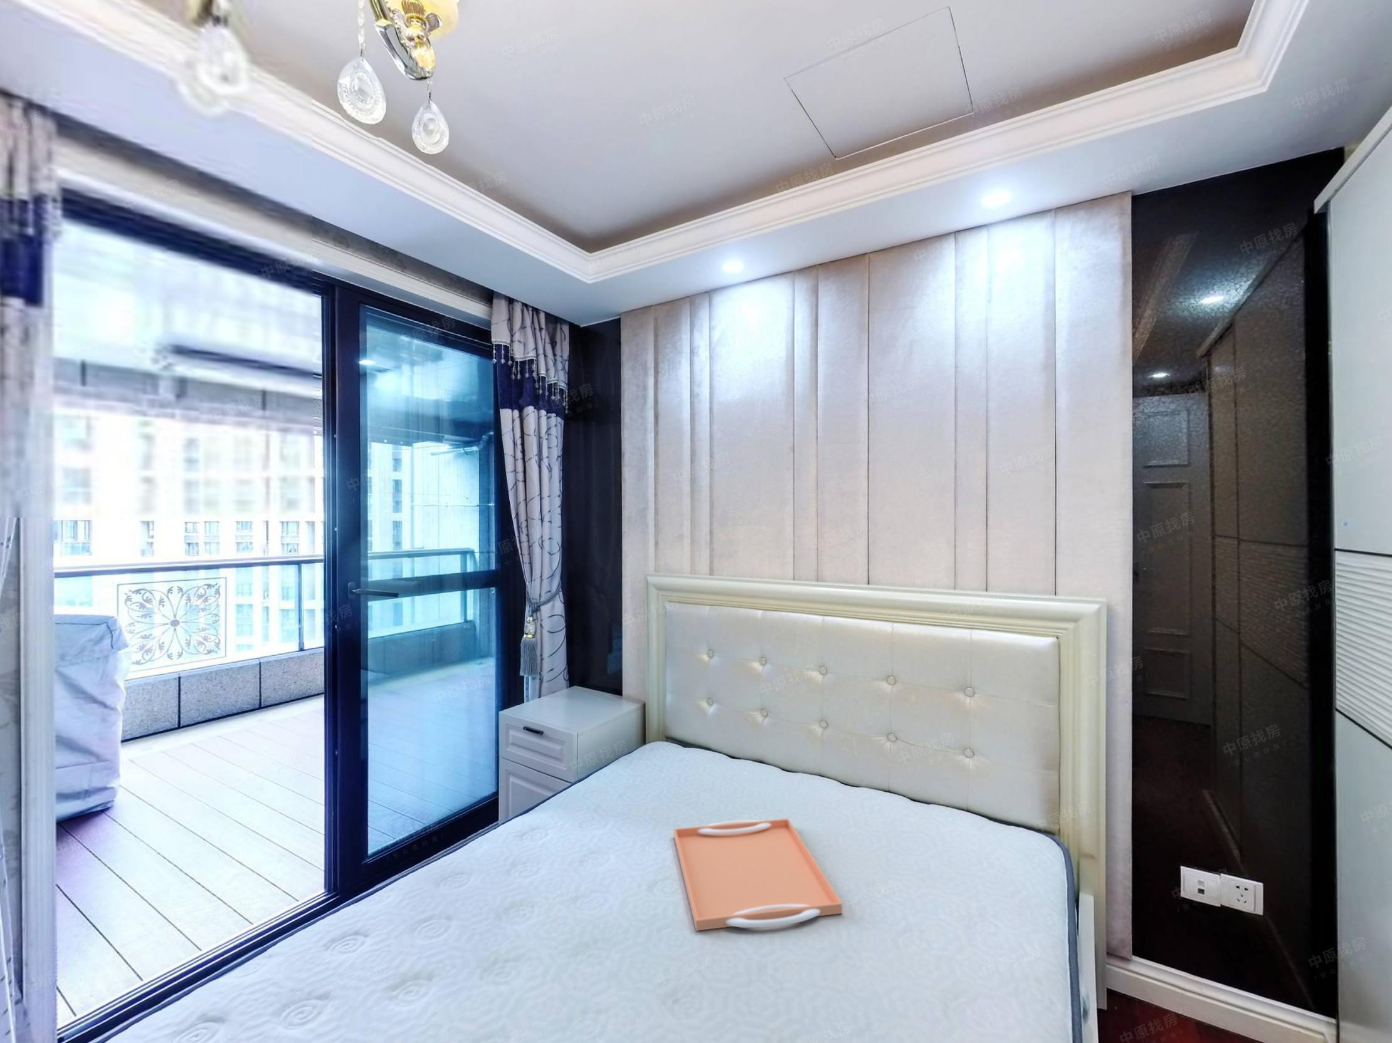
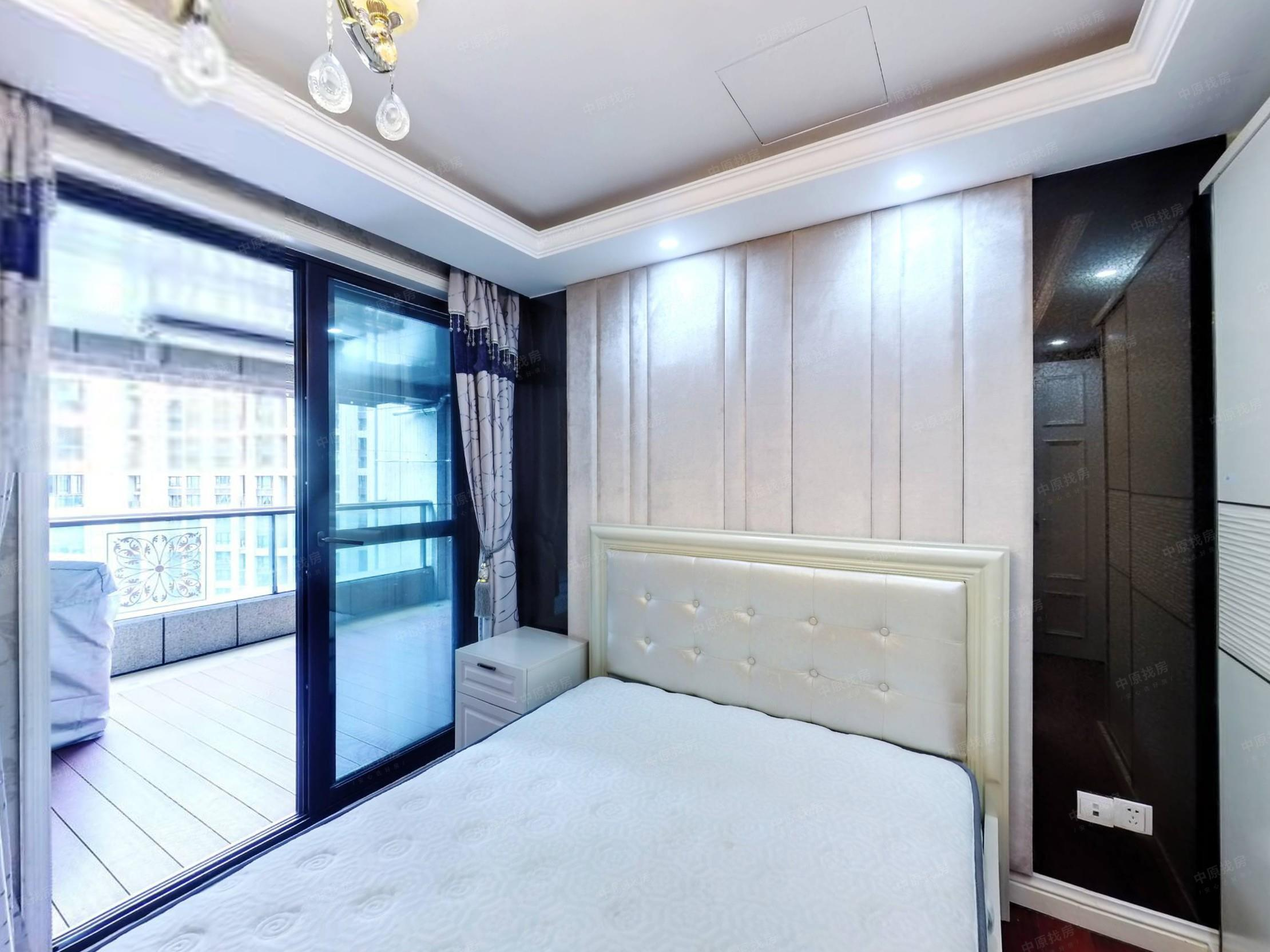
- serving tray (749, 867)
